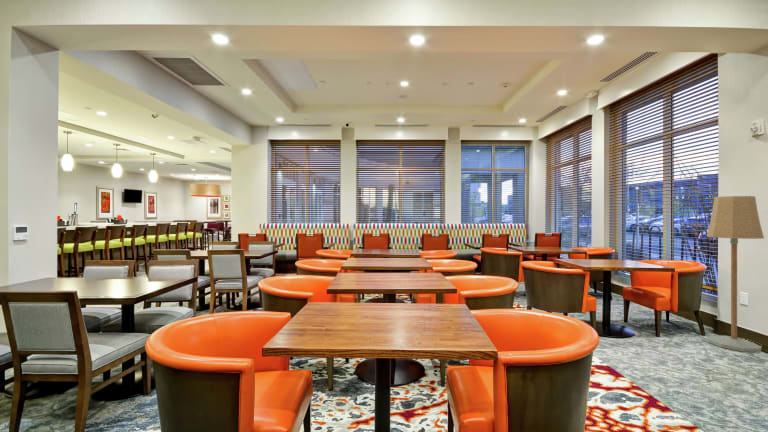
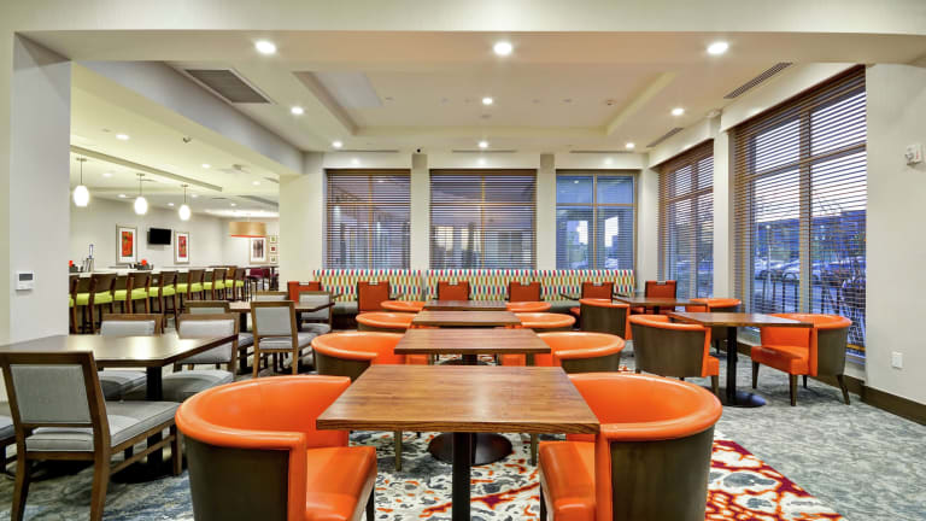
- floor lamp (734, 270)
